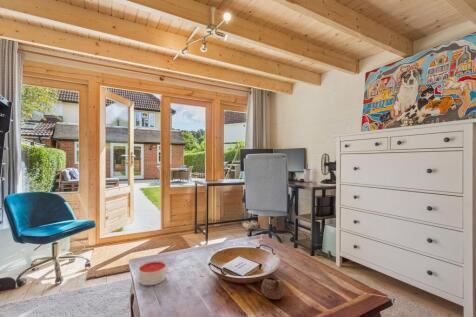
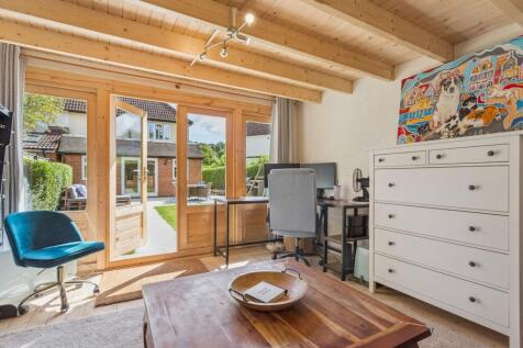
- cup (272, 286)
- candle (152, 272)
